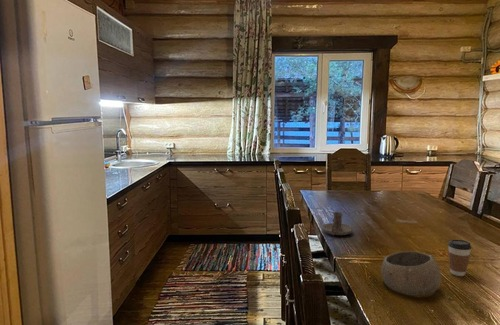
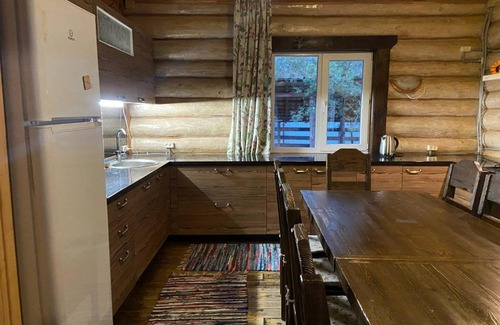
- coffee cup (458, 257)
- bowl (410, 270)
- candle holder (336, 223)
